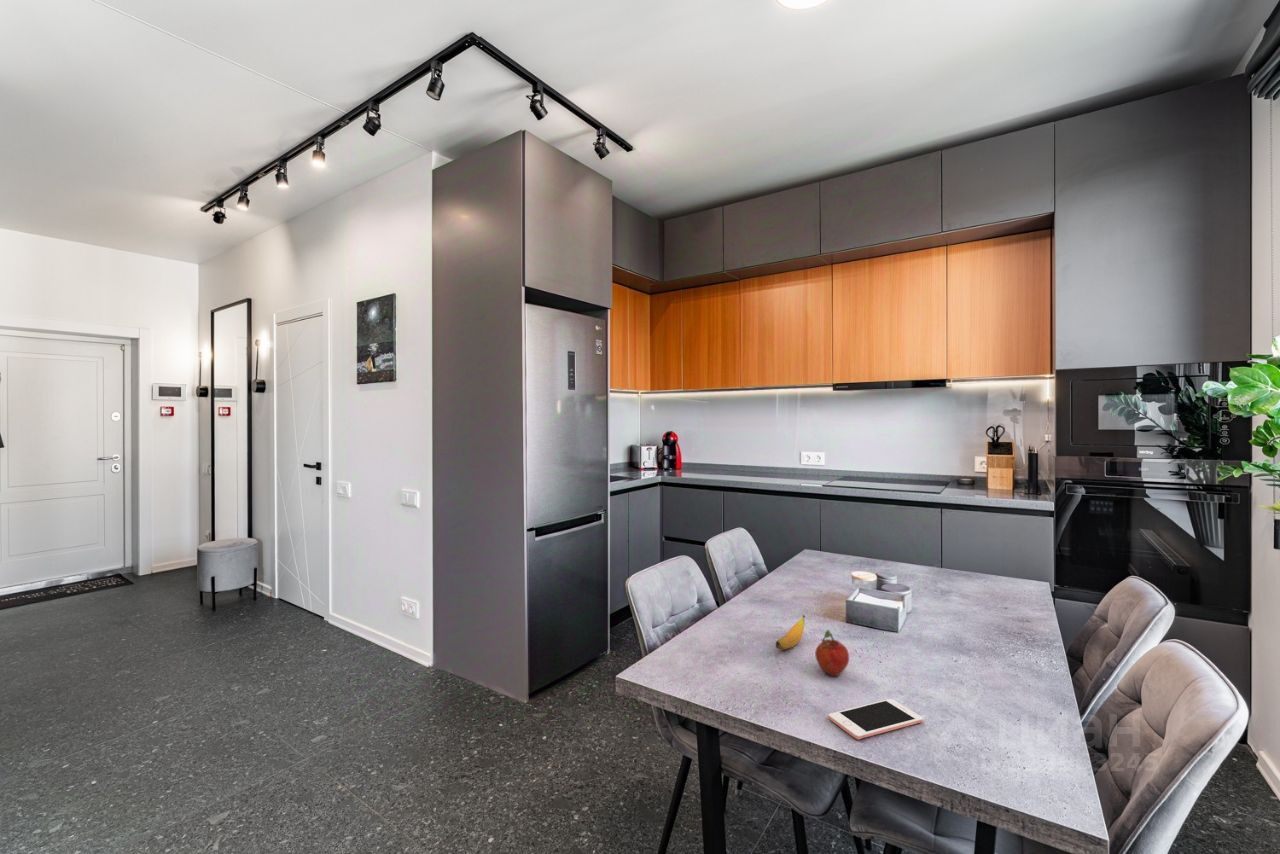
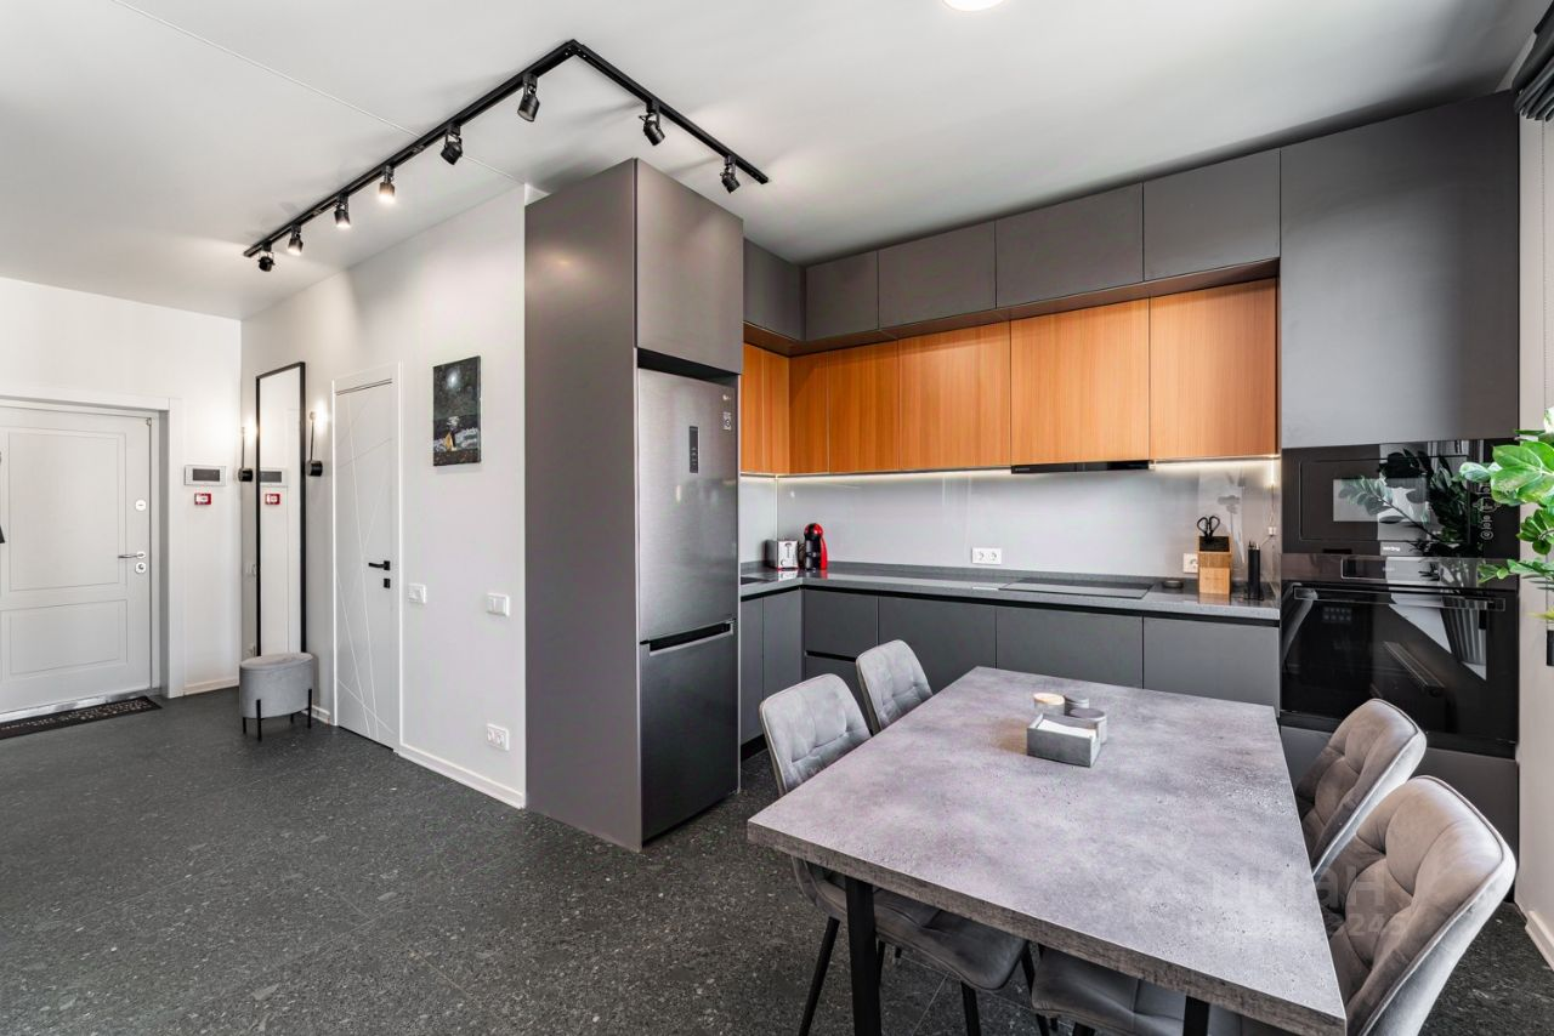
- banana (791, 634)
- cell phone (875, 718)
- fruit (831, 652)
